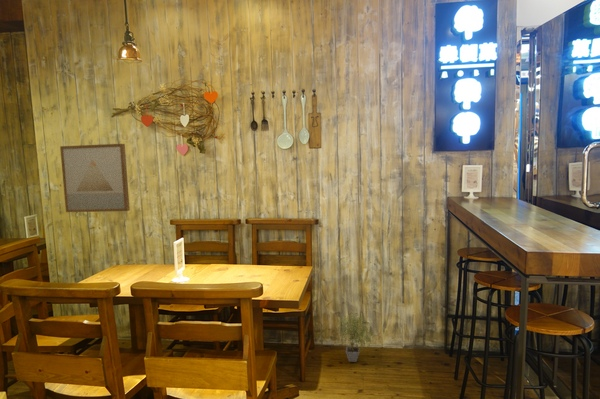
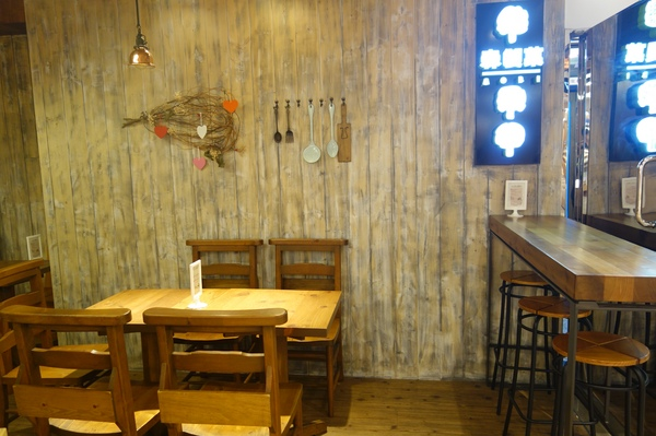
- potted plant (354, 334)
- wall art (95, 178)
